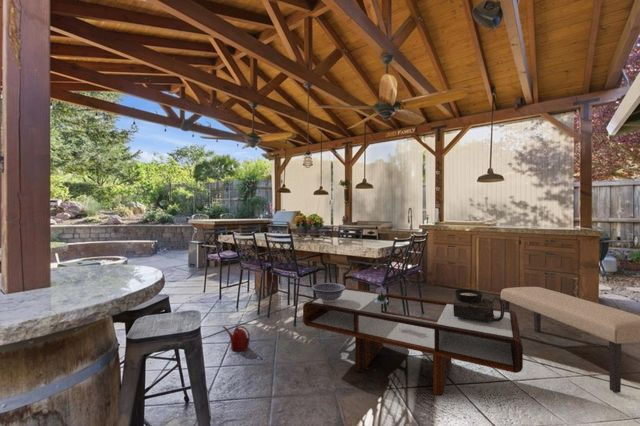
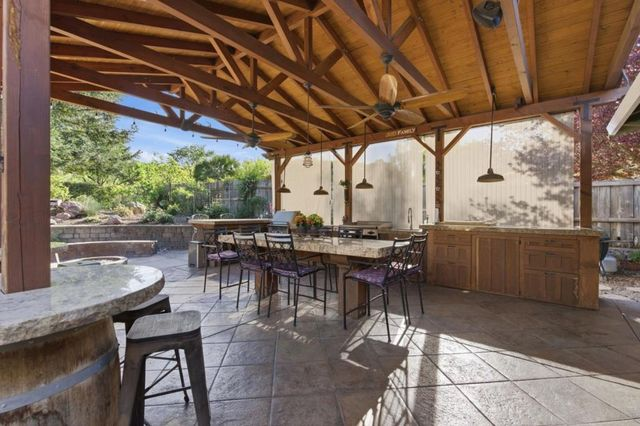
- coffee table (404, 336)
- lantern (478, 304)
- bench (570, 325)
- decorative bowl (328, 293)
- watering can (235, 336)
- flowering plant (380, 294)
